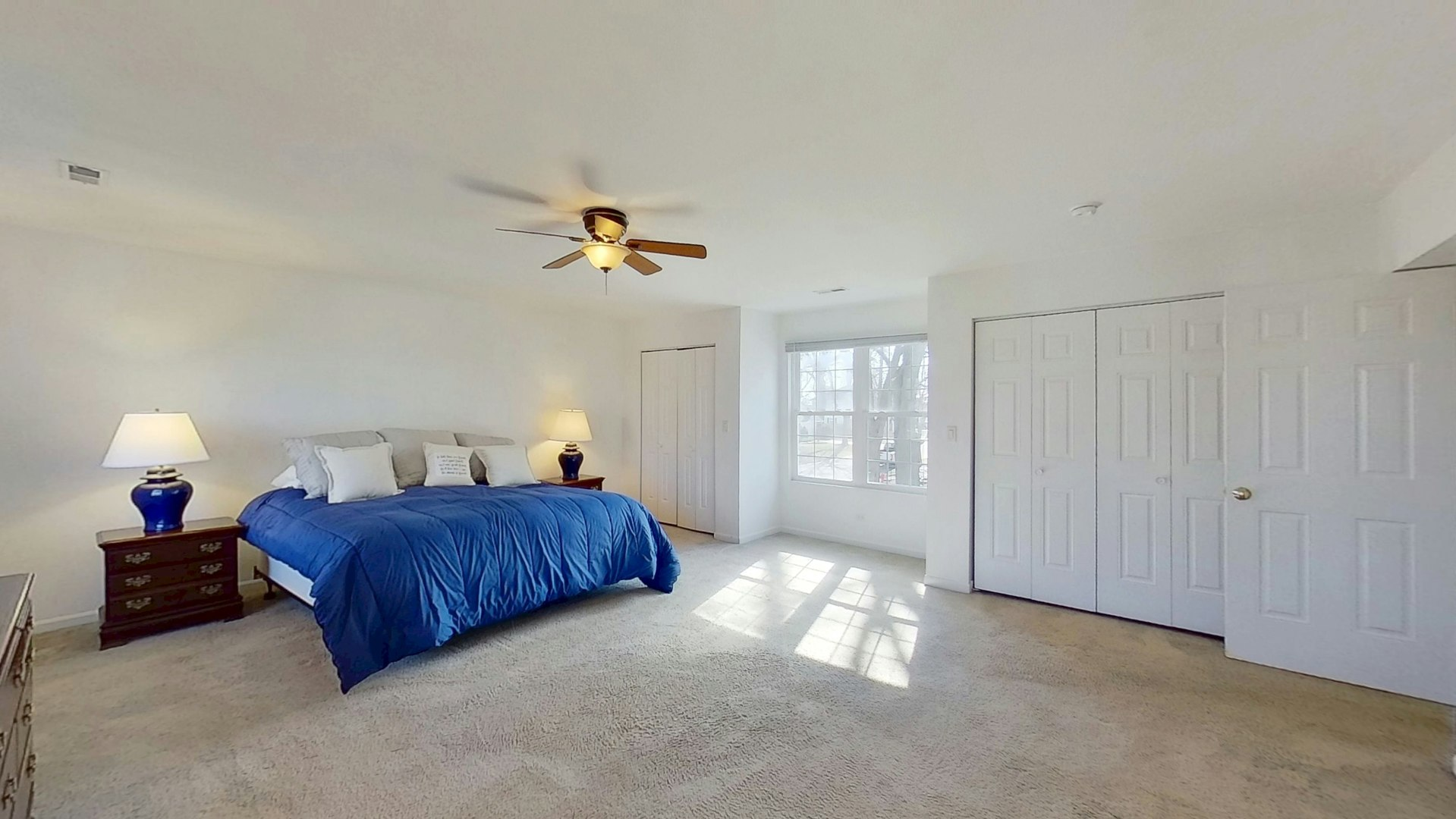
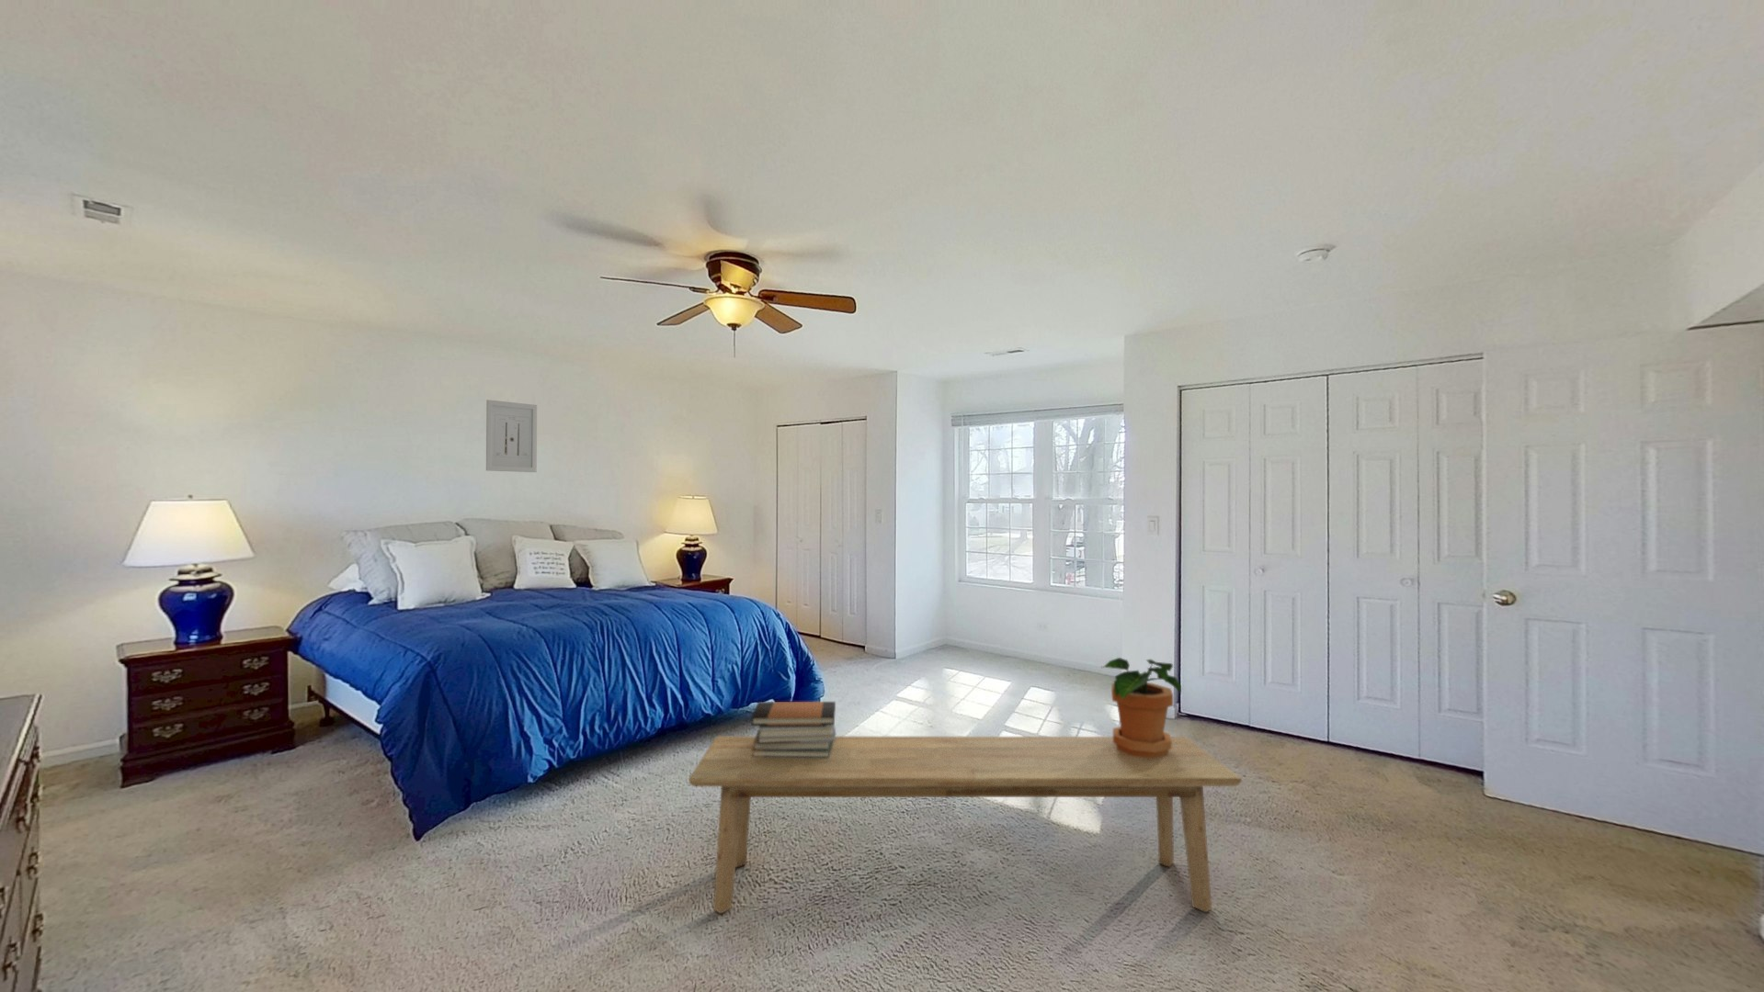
+ wall art (512, 436)
+ potted plant (1134, 705)
+ book stack (795, 728)
+ bench (958, 796)
